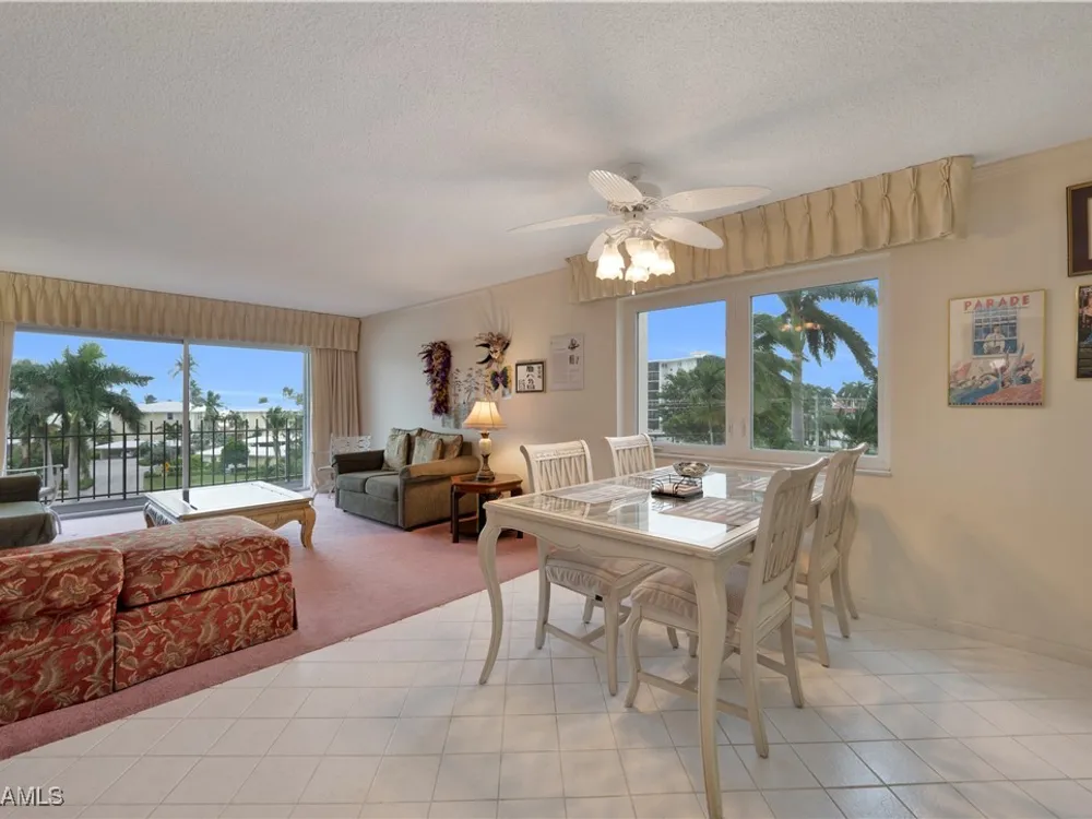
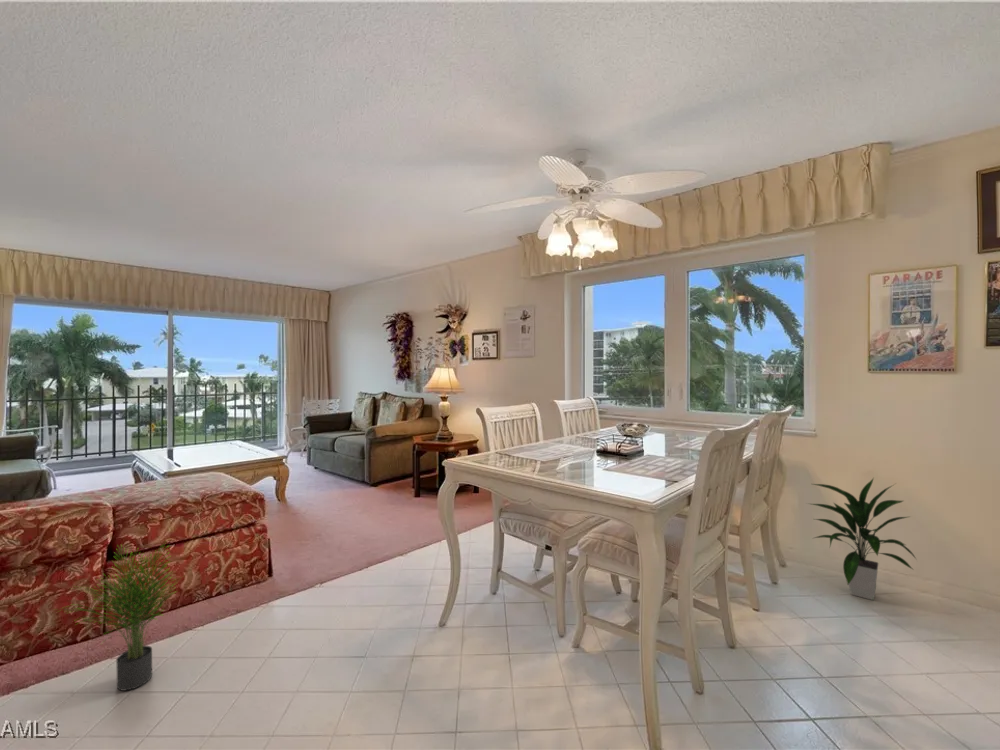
+ potted plant (124, 615)
+ indoor plant (859, 535)
